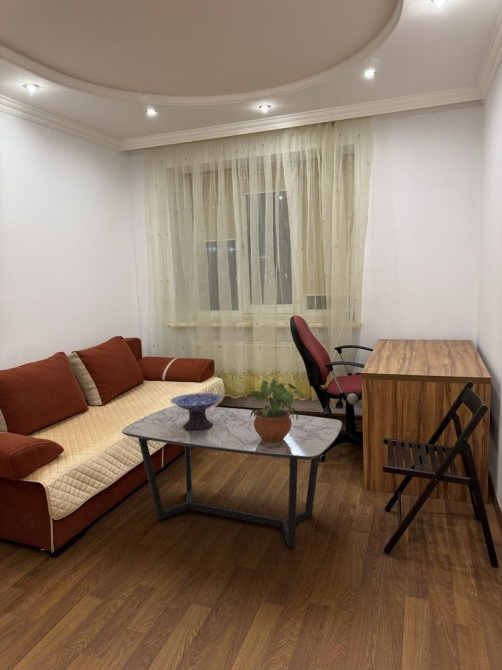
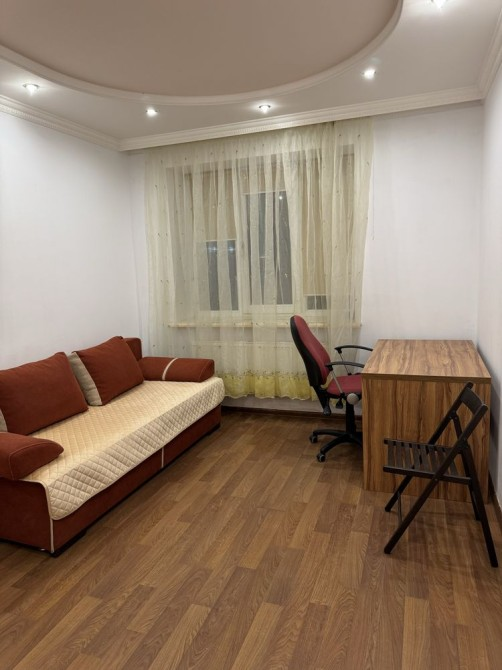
- coffee table (234, 452)
- decorative bowl (197, 411)
- potted plant (274, 408)
